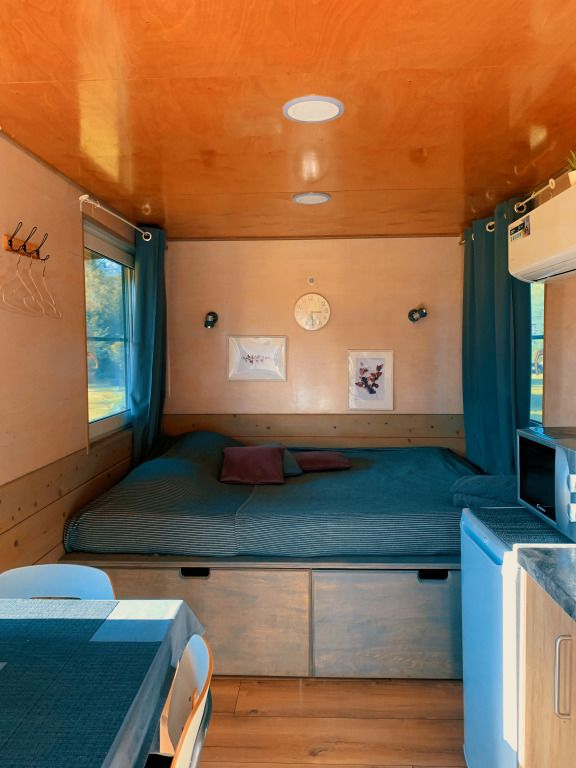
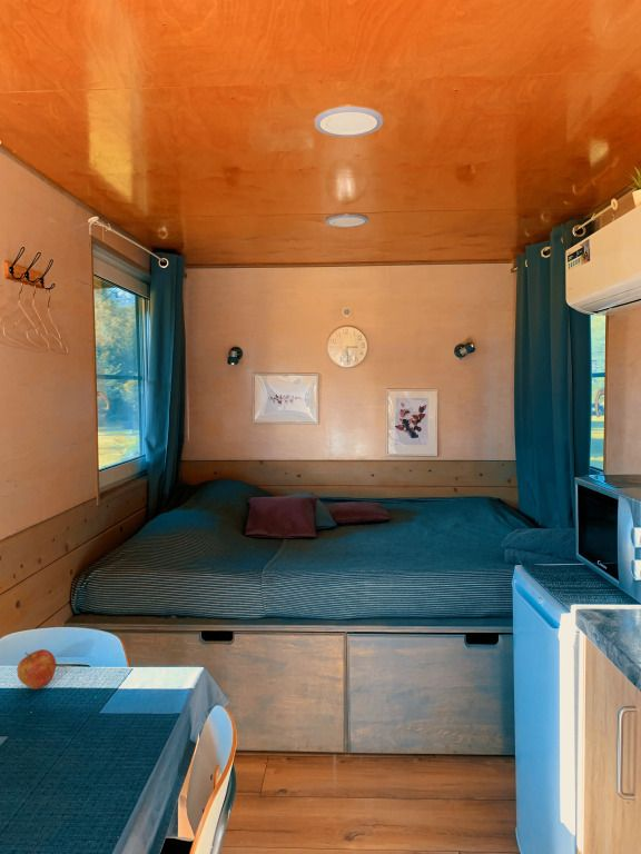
+ apple (37, 669)
